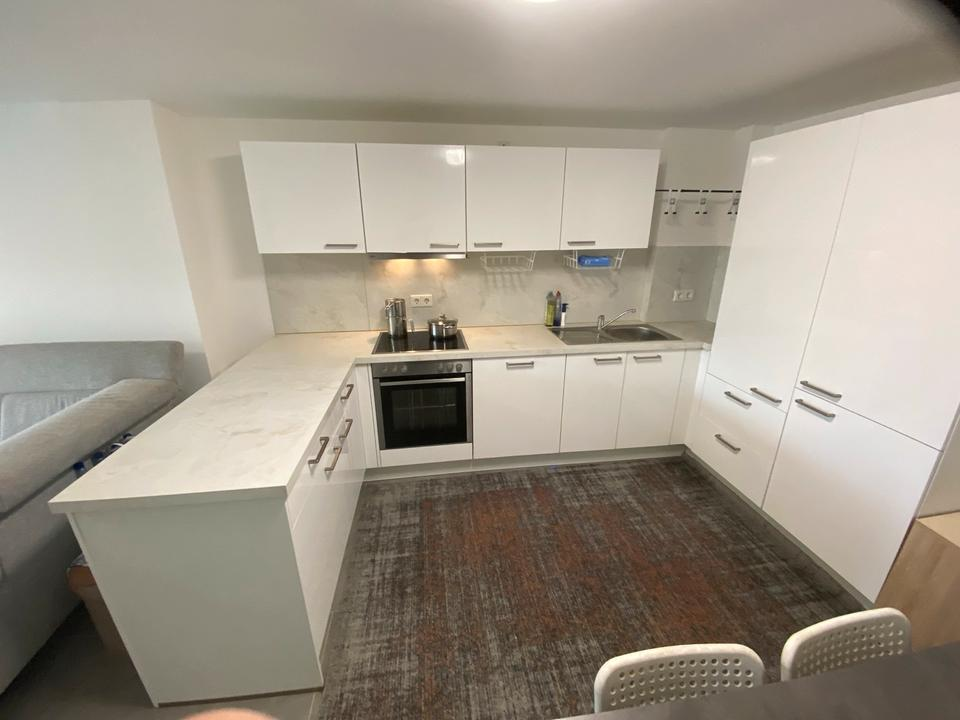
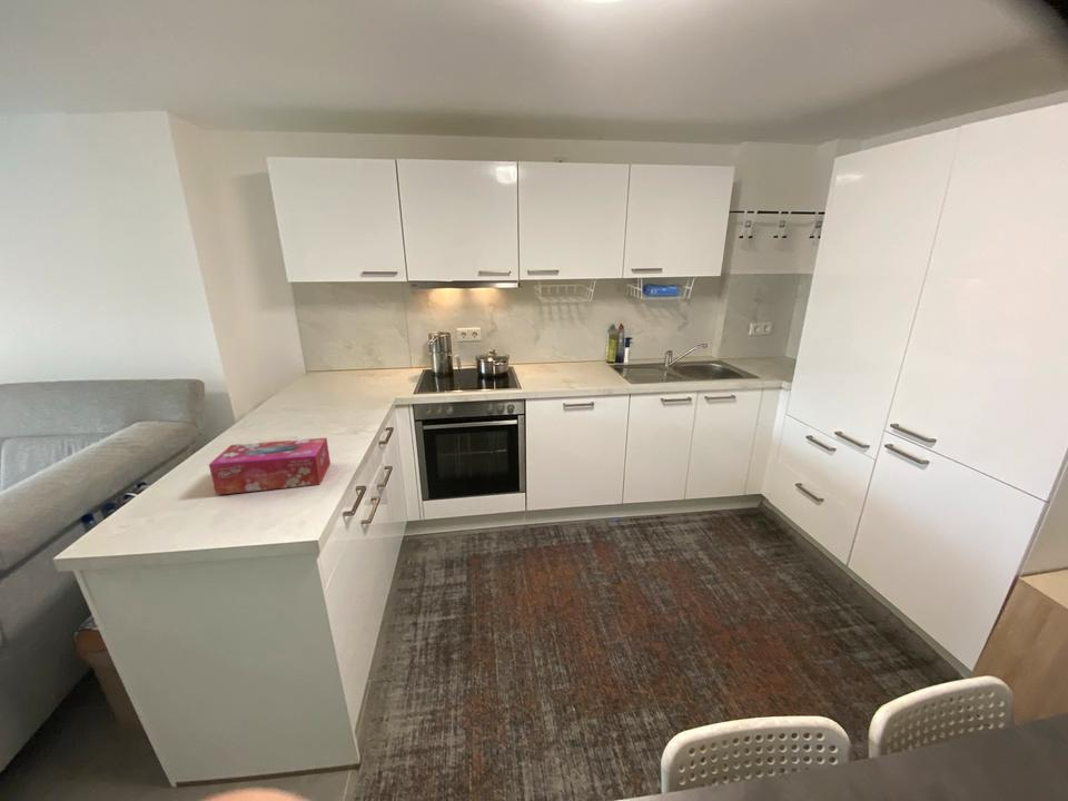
+ tissue box (275, 464)
